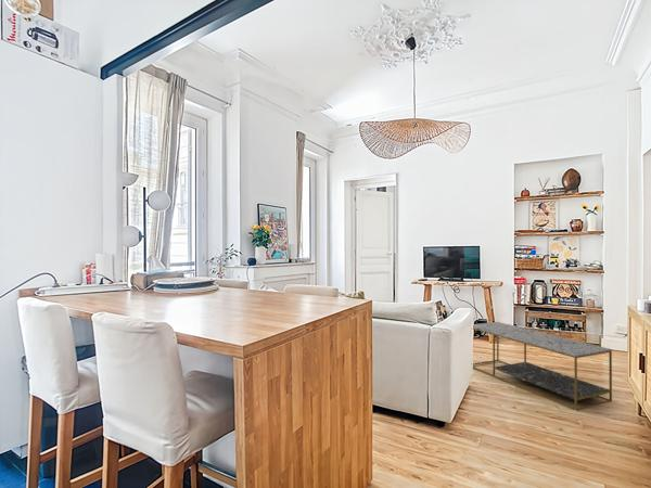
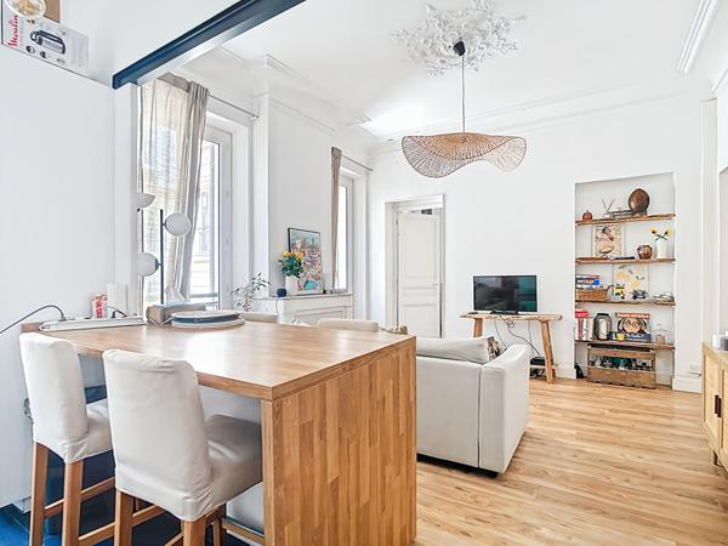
- coffee table (525, 358)
